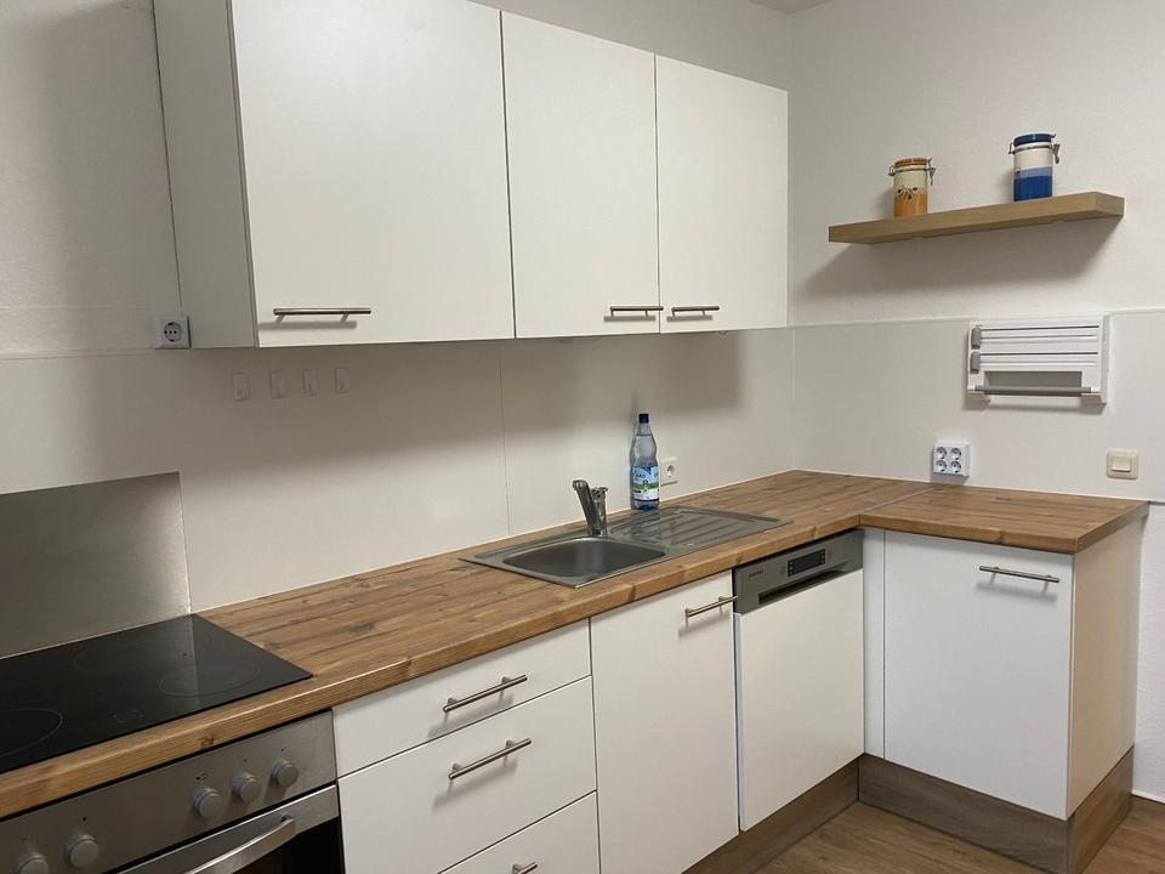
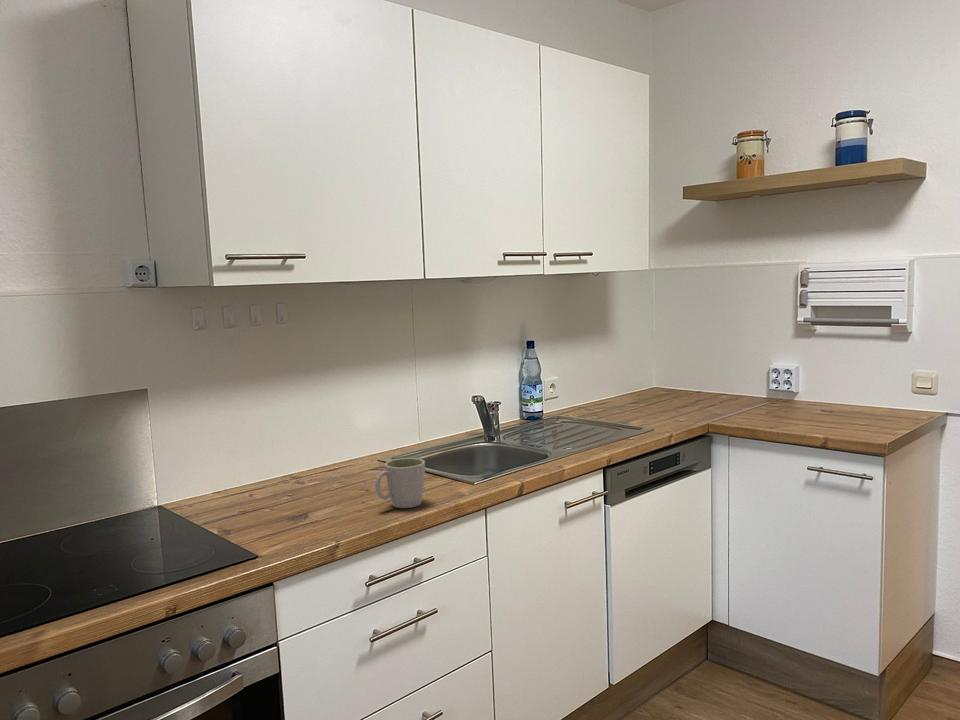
+ mug (399, 484)
